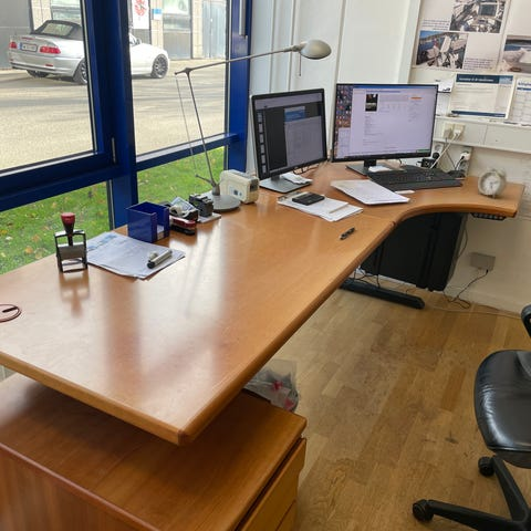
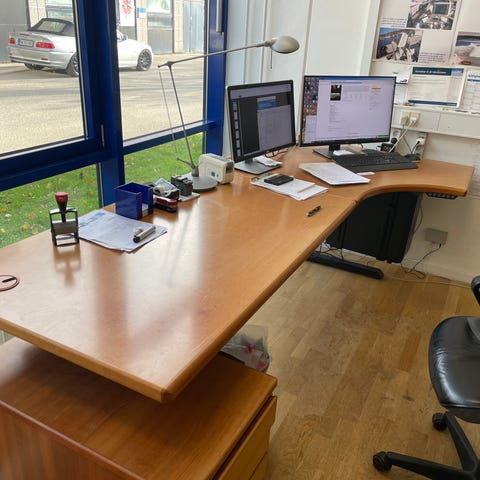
- alarm clock (492, 179)
